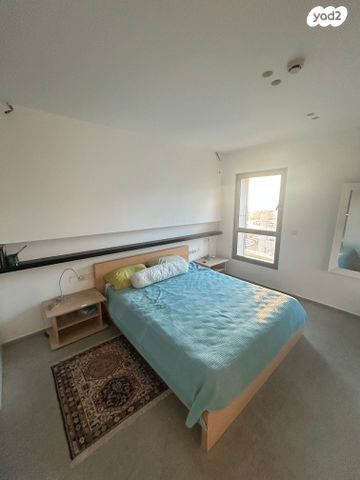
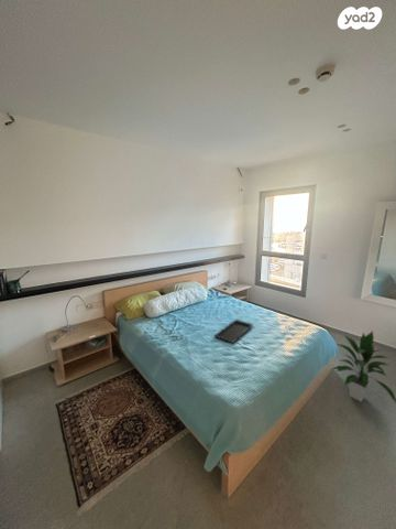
+ indoor plant (363, 368)
+ serving tray (234, 331)
